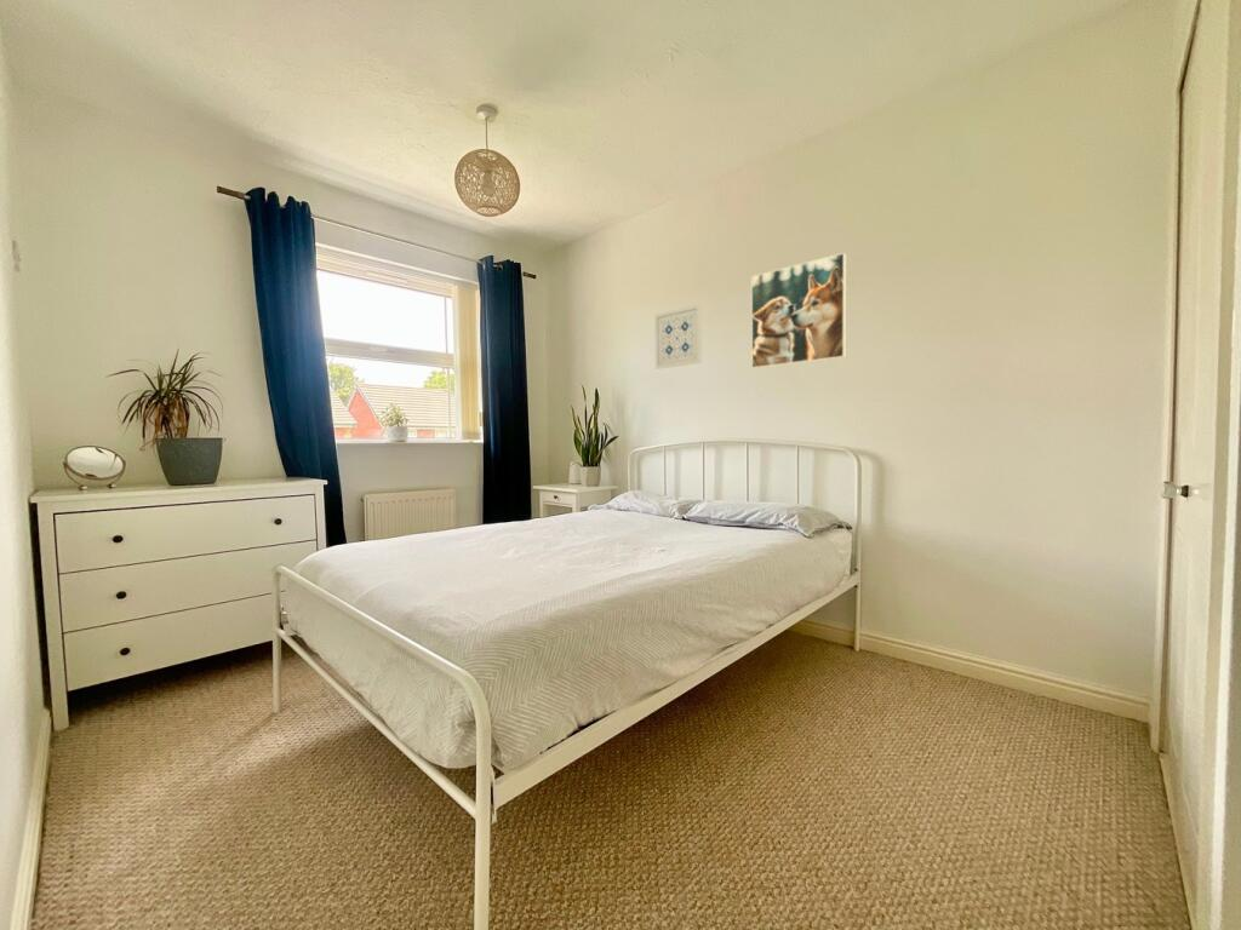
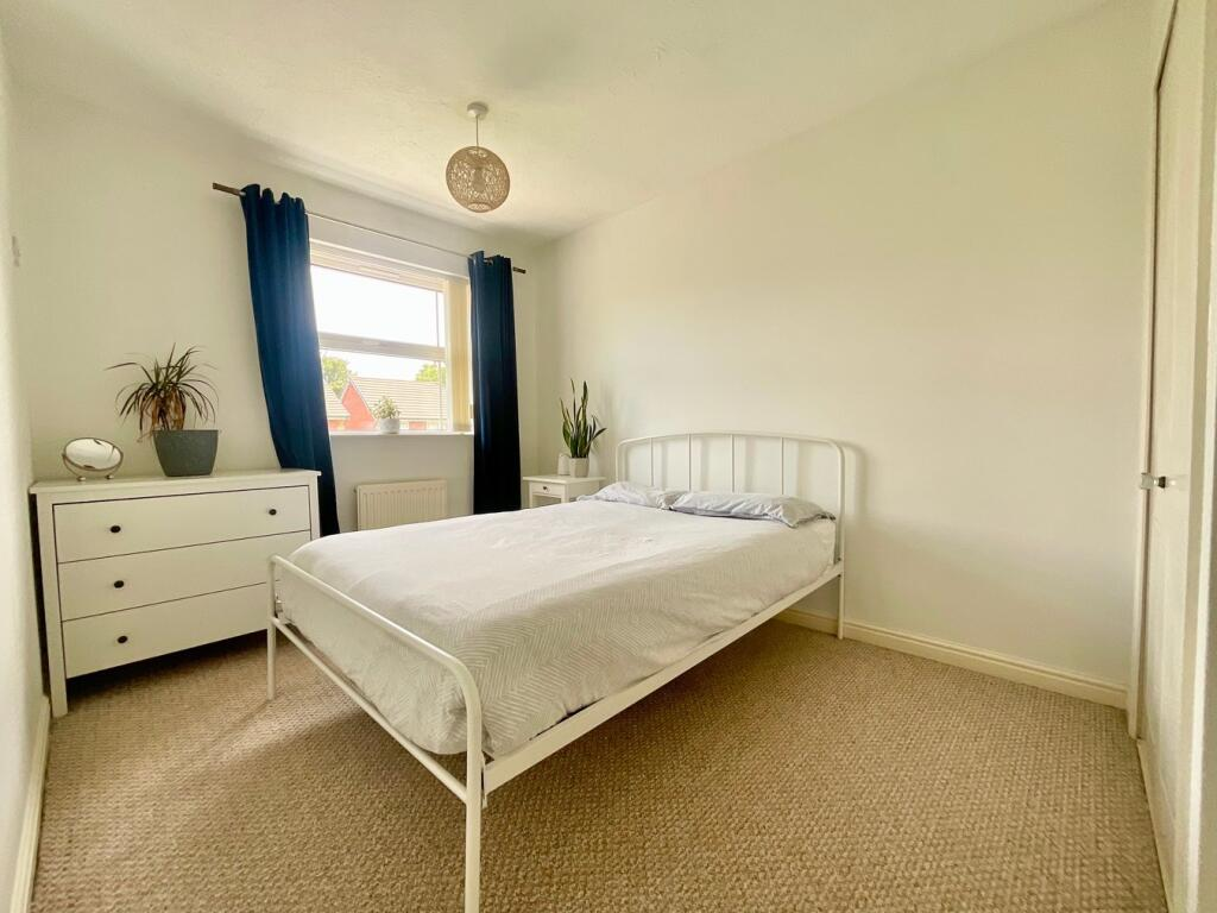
- wall art (677, 338)
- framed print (795, 314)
